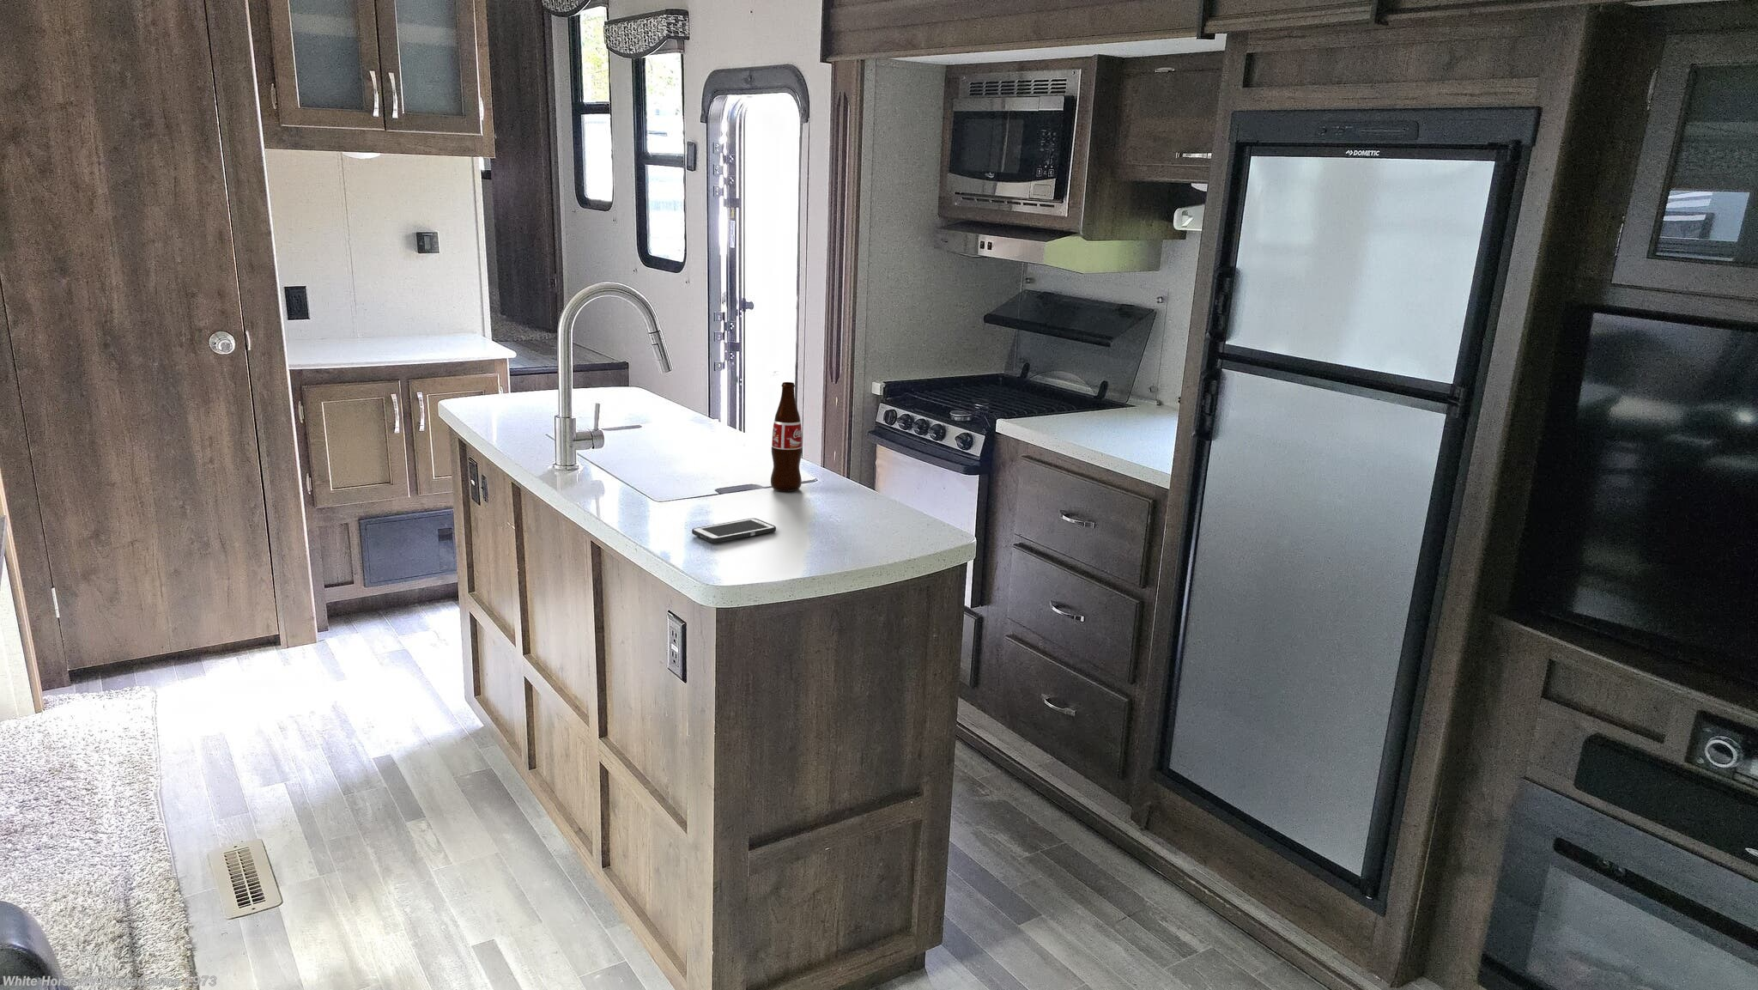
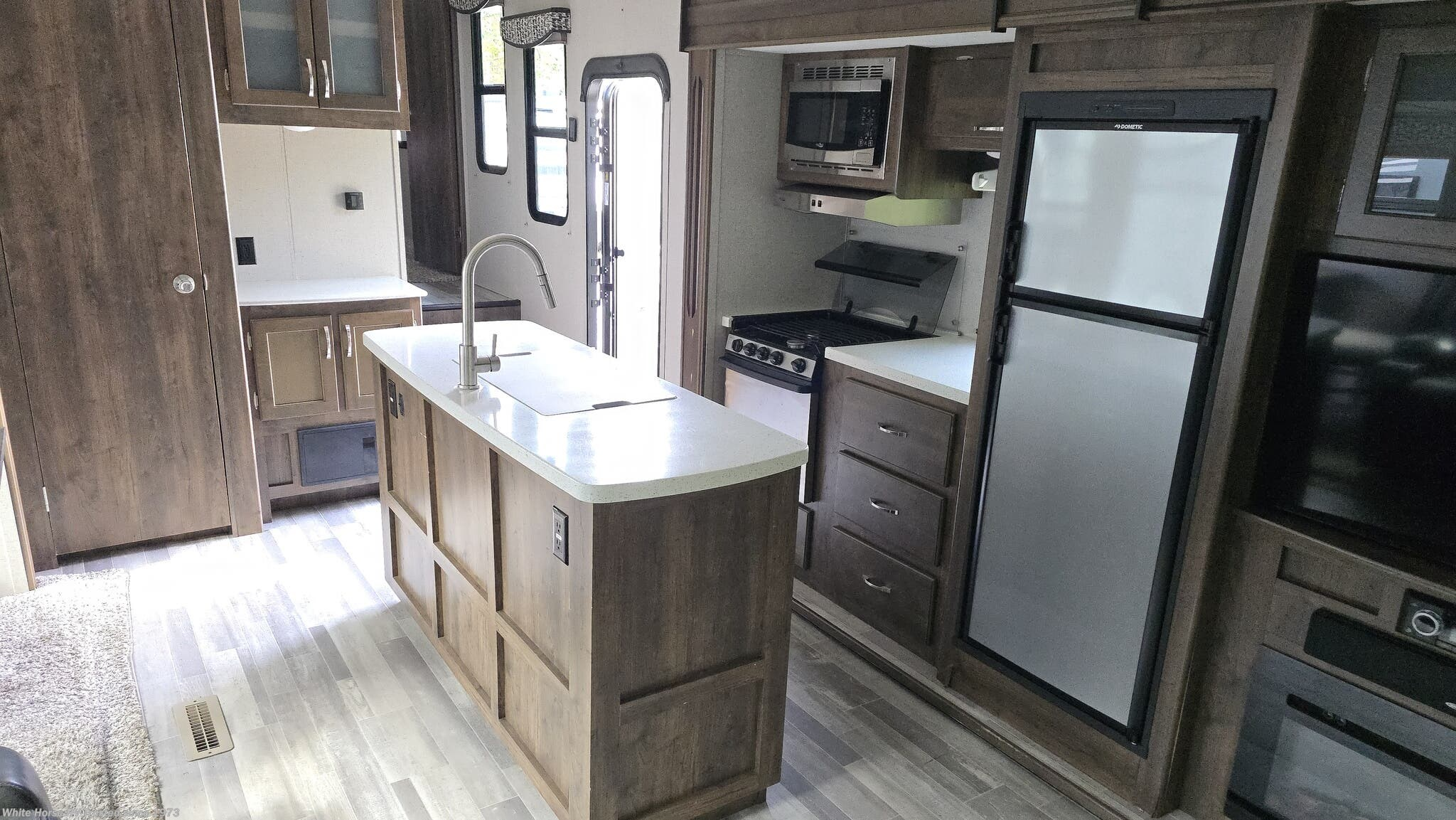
- cell phone (734, 530)
- bottle (786, 436)
